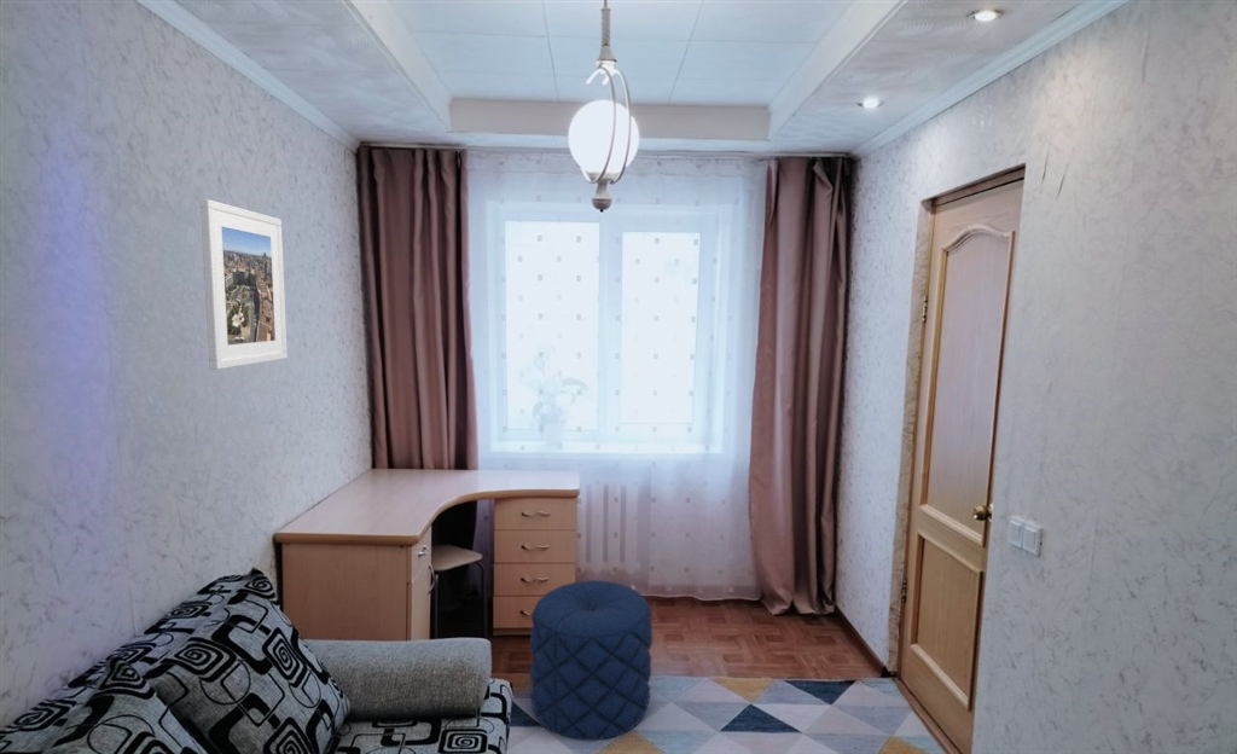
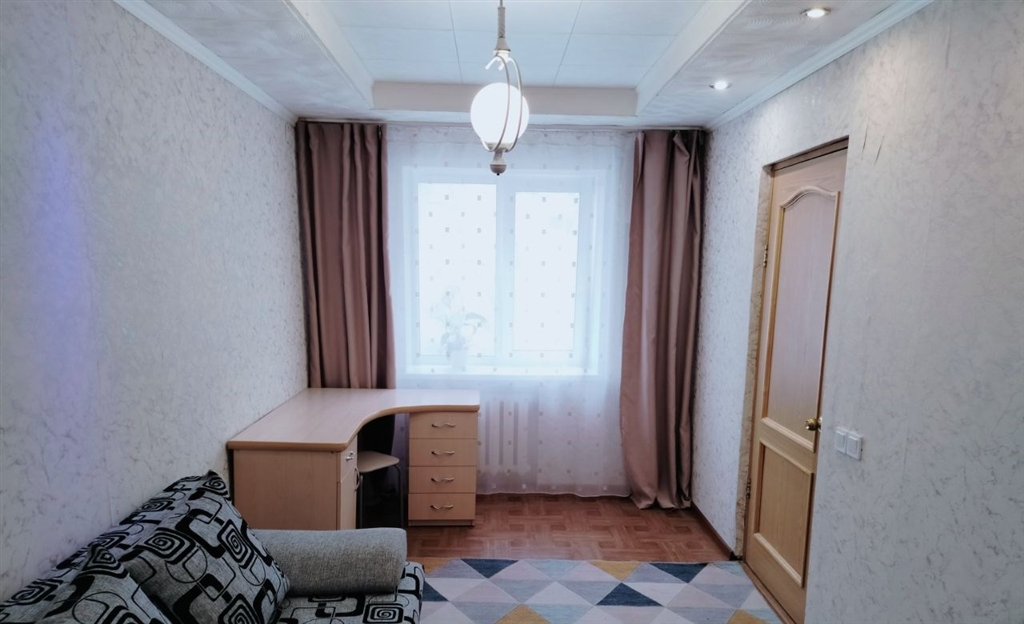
- pouf (591, 650)
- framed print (248, 288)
